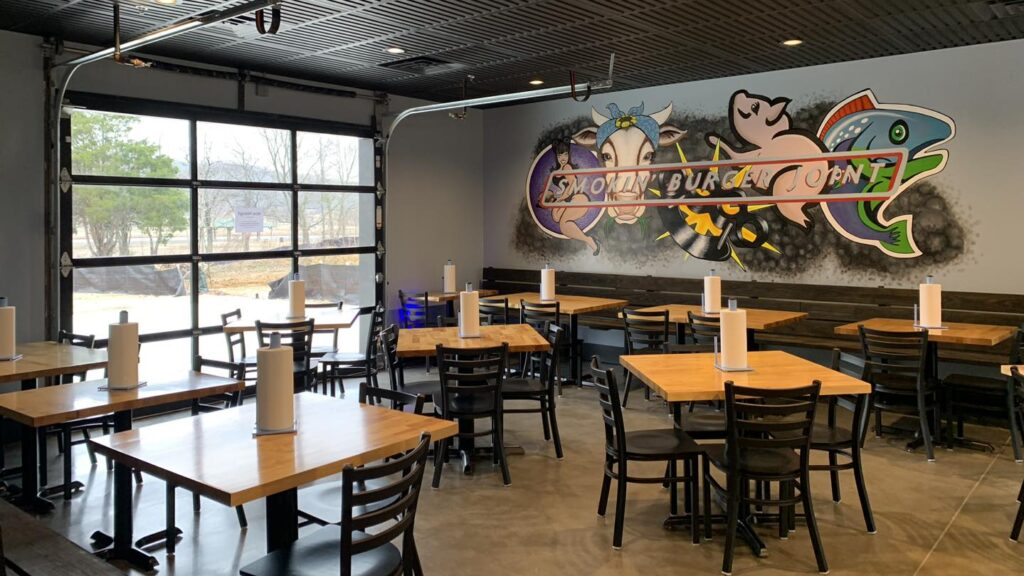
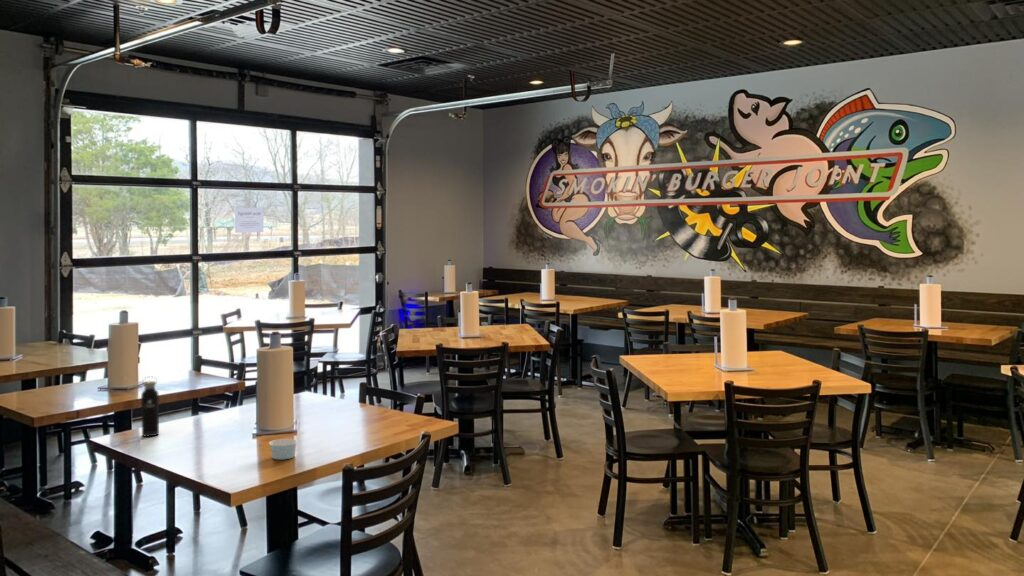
+ paper cup (283, 449)
+ water bottle (150, 405)
